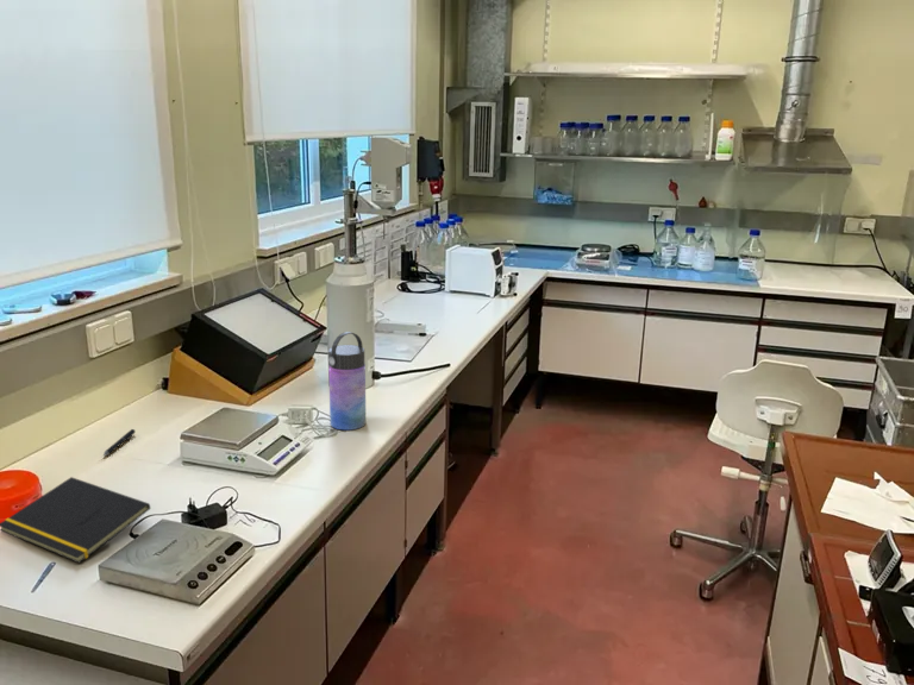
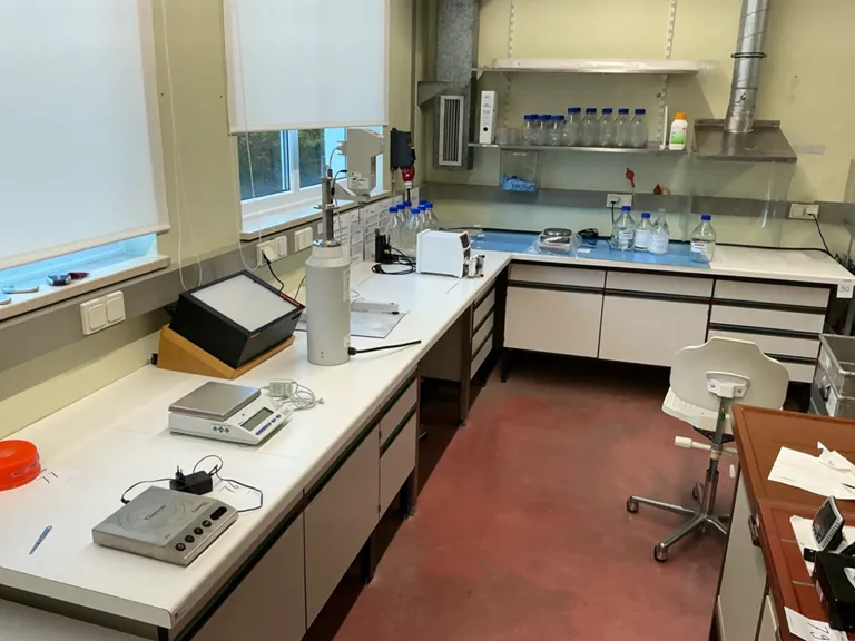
- pen (119, 442)
- notepad (75, 516)
- water bottle (346, 378)
